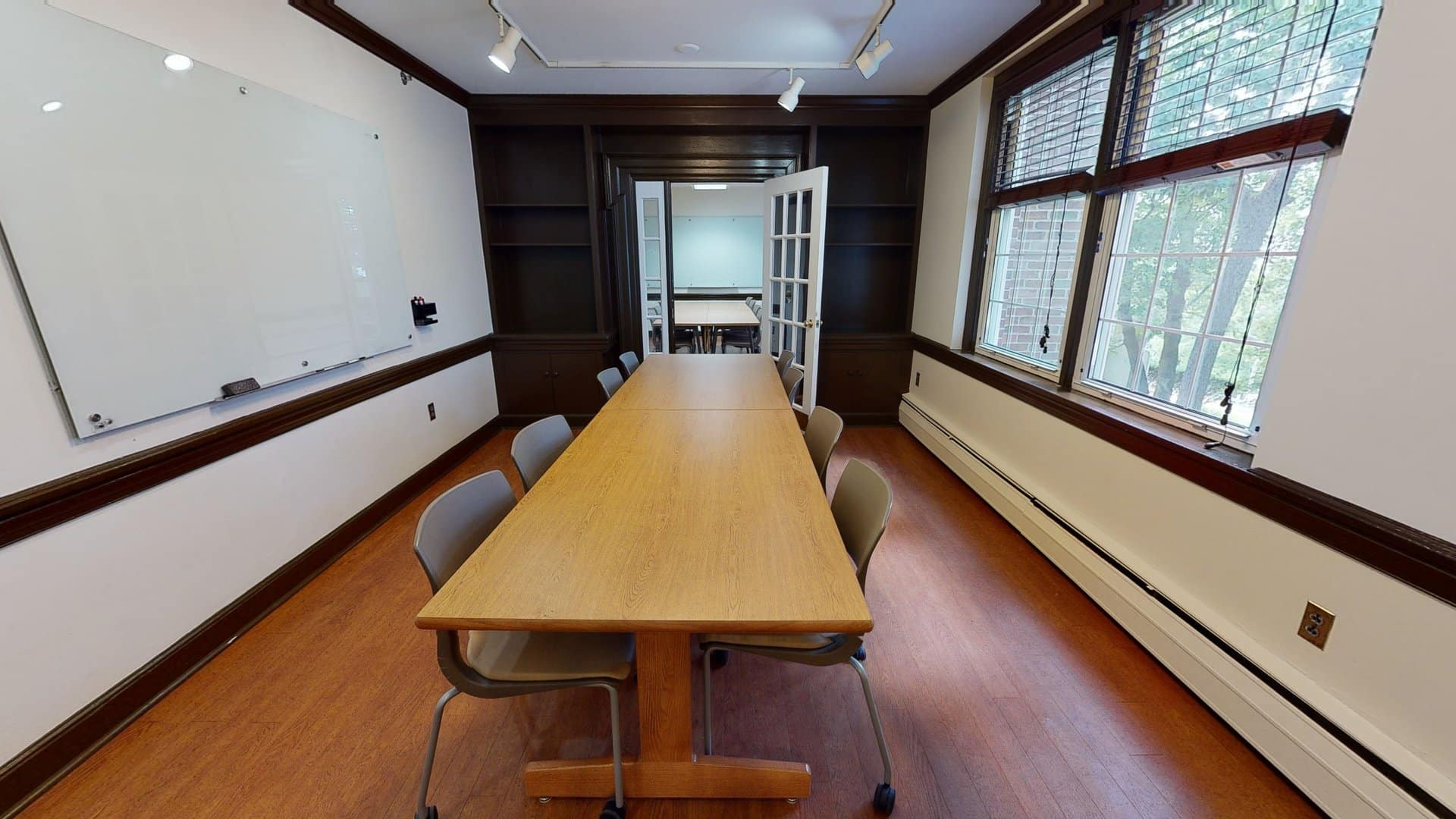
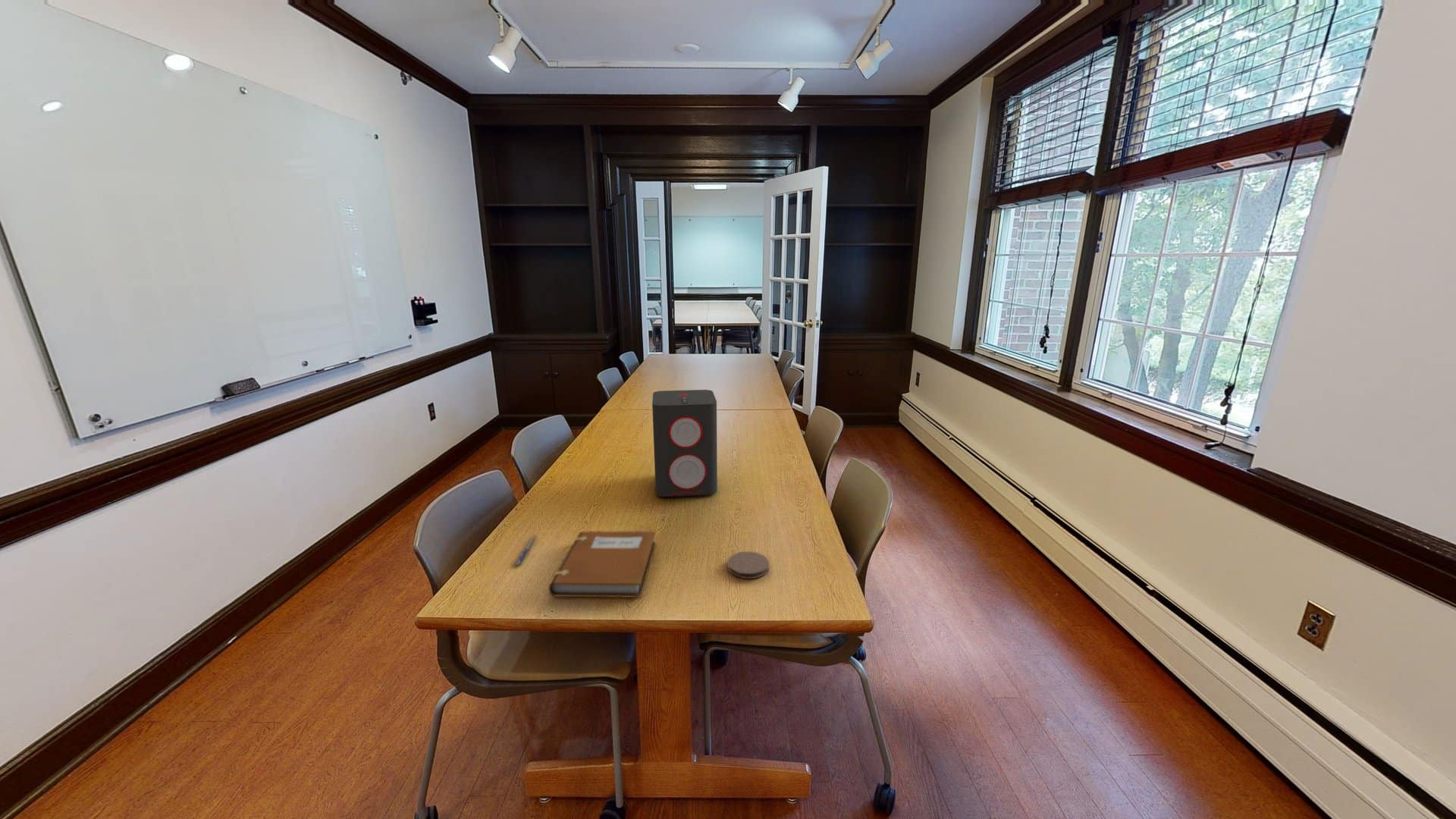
+ coaster (748, 564)
+ speaker (685, 441)
+ pen (526, 549)
+ notebook (607, 560)
